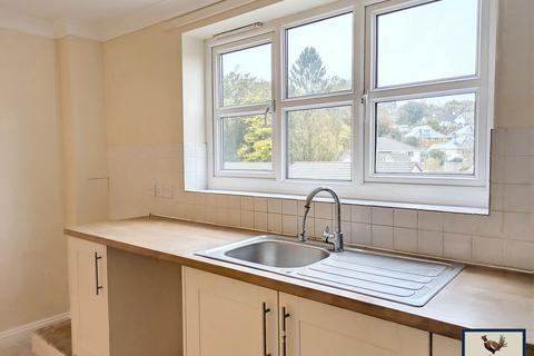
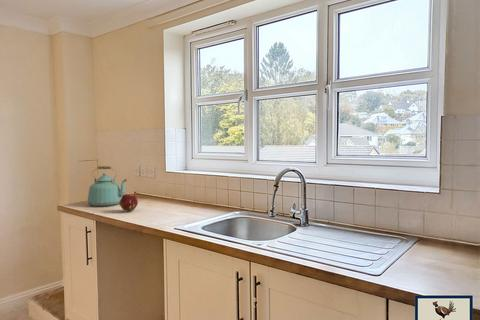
+ kettle (108, 185)
+ fruit (128, 202)
